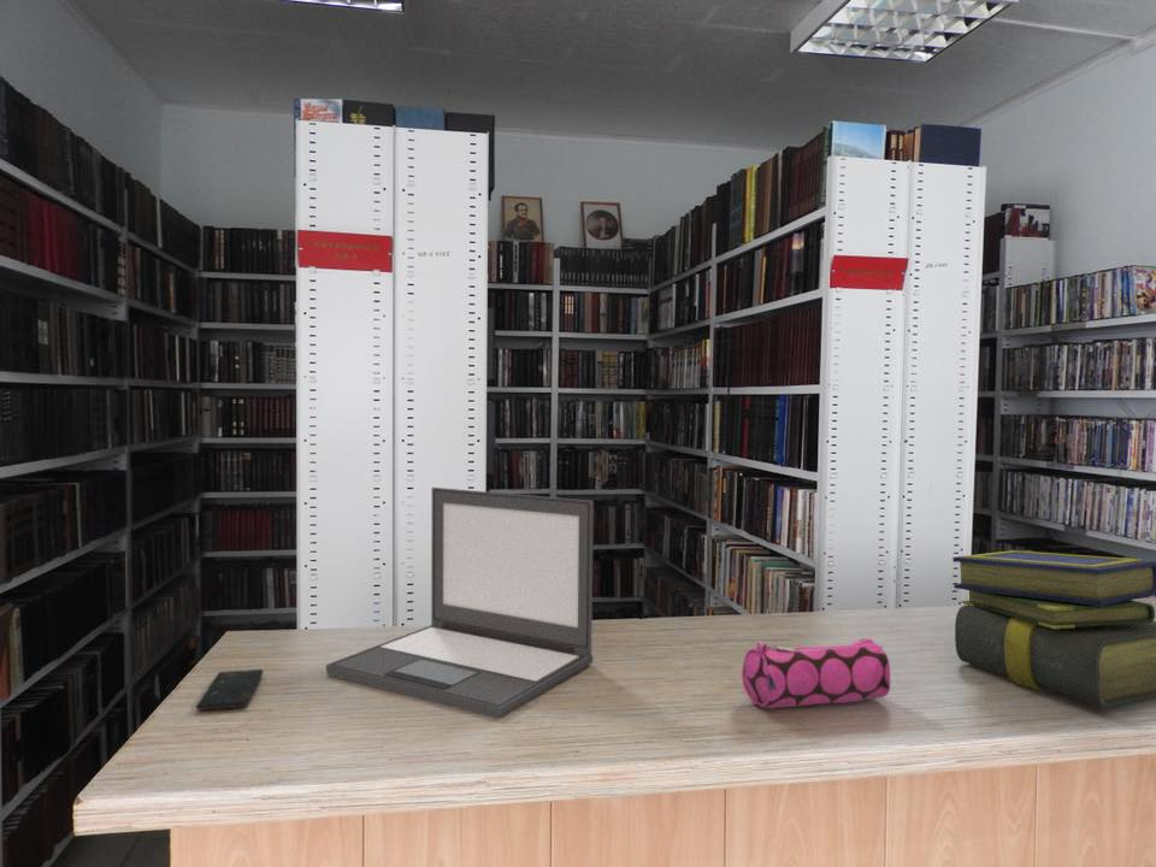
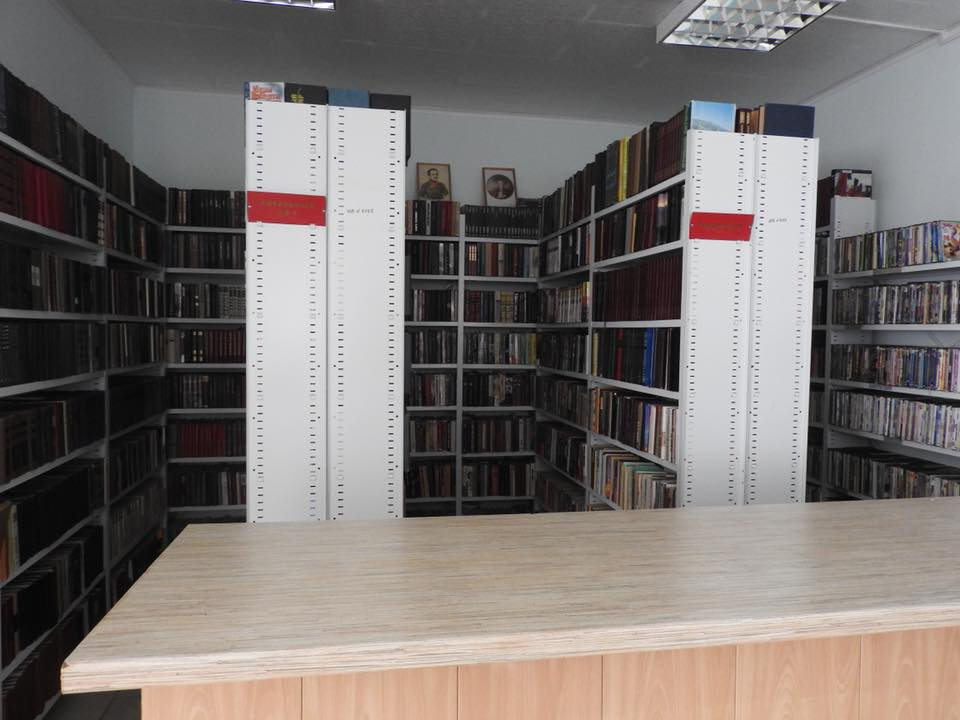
- laptop (462, 585)
- smartphone (231, 688)
- pencil case (818, 670)
- stack of books (1055, 615)
